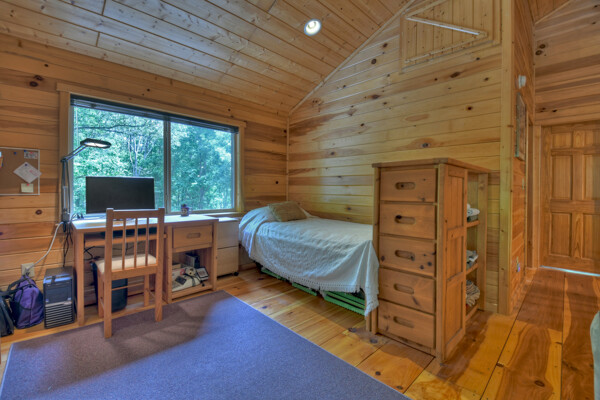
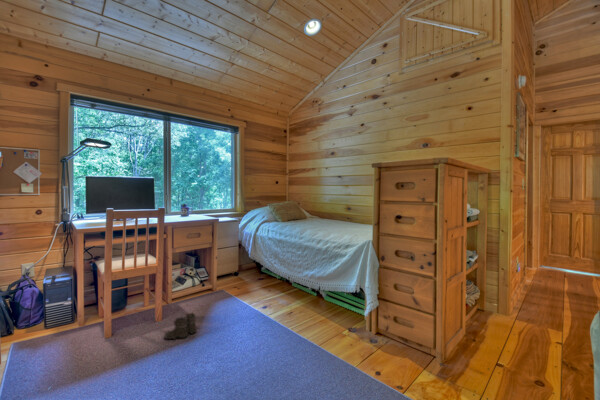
+ boots (183, 323)
